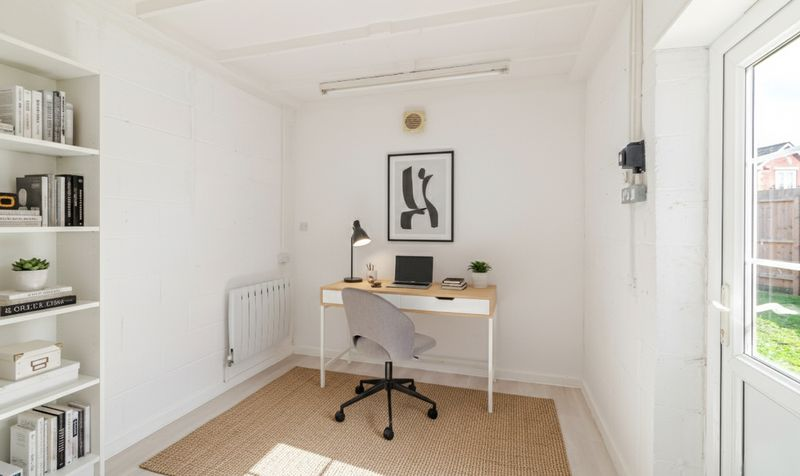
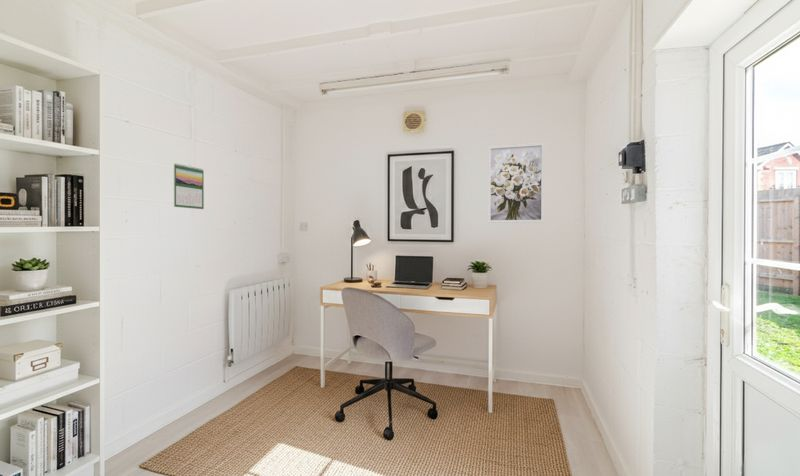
+ wall art (515, 183)
+ calendar (189, 186)
